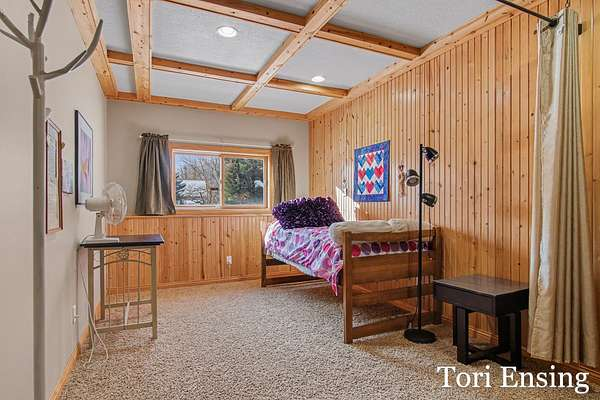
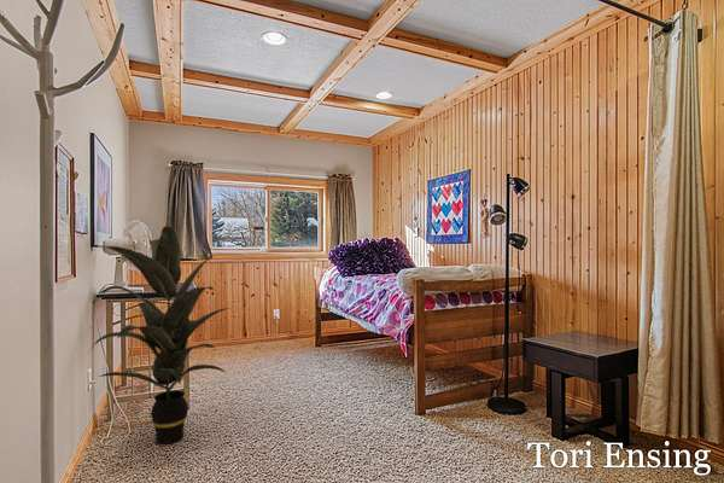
+ indoor plant (163, 334)
